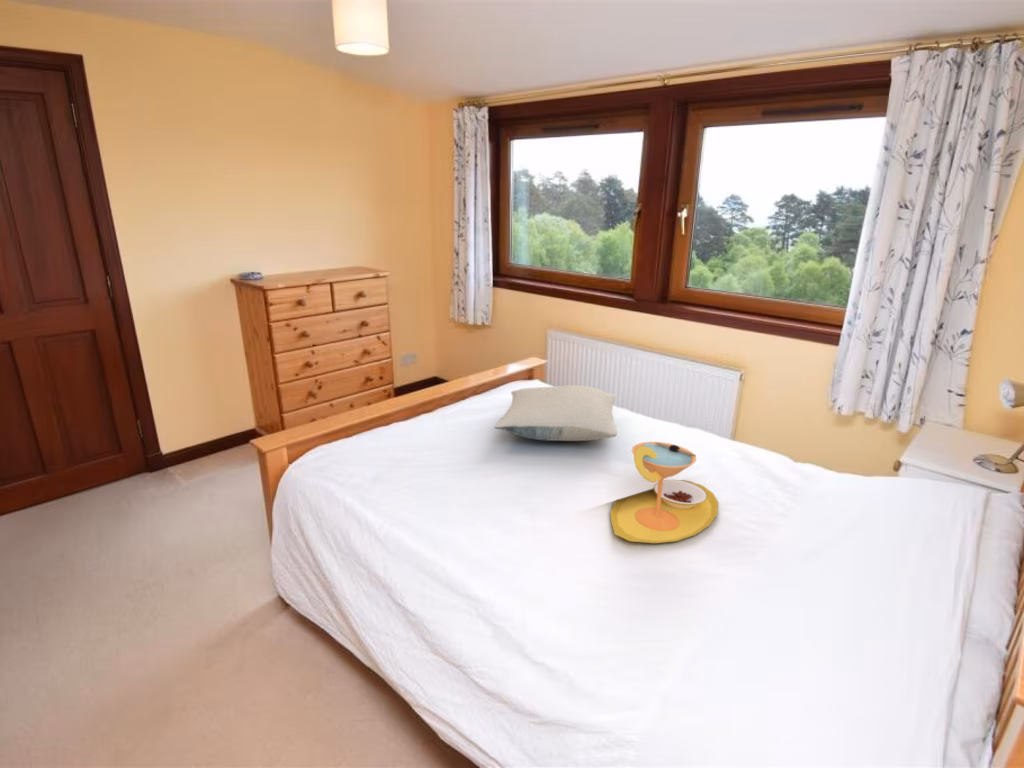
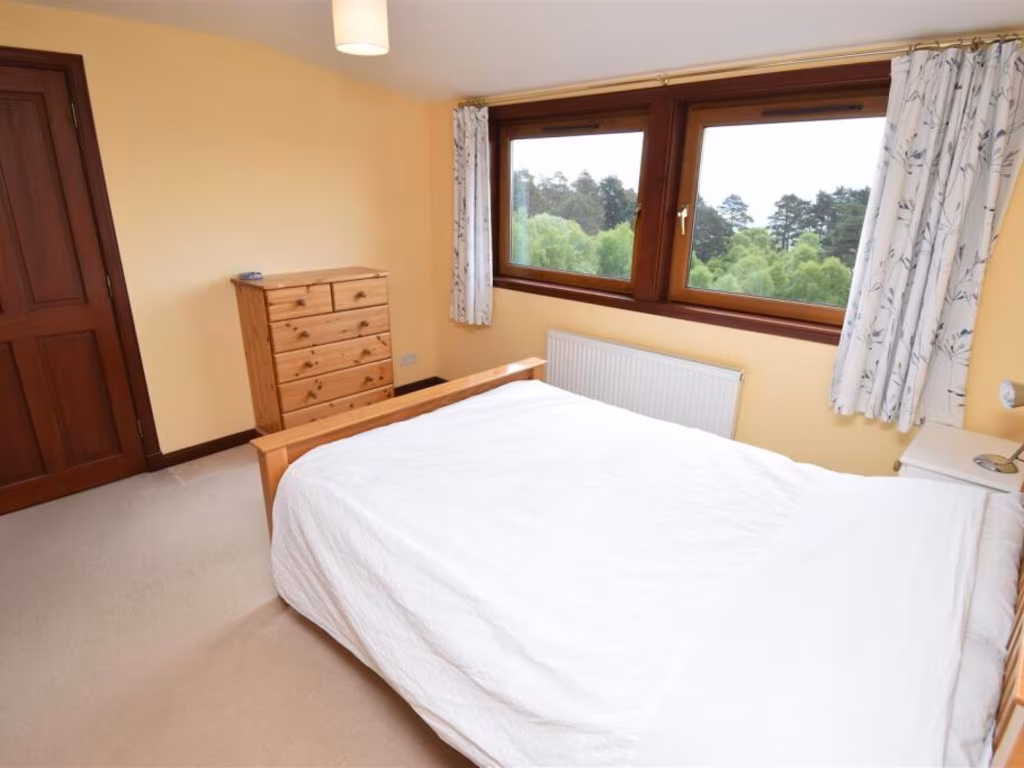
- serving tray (665, 476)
- pillow (559, 411)
